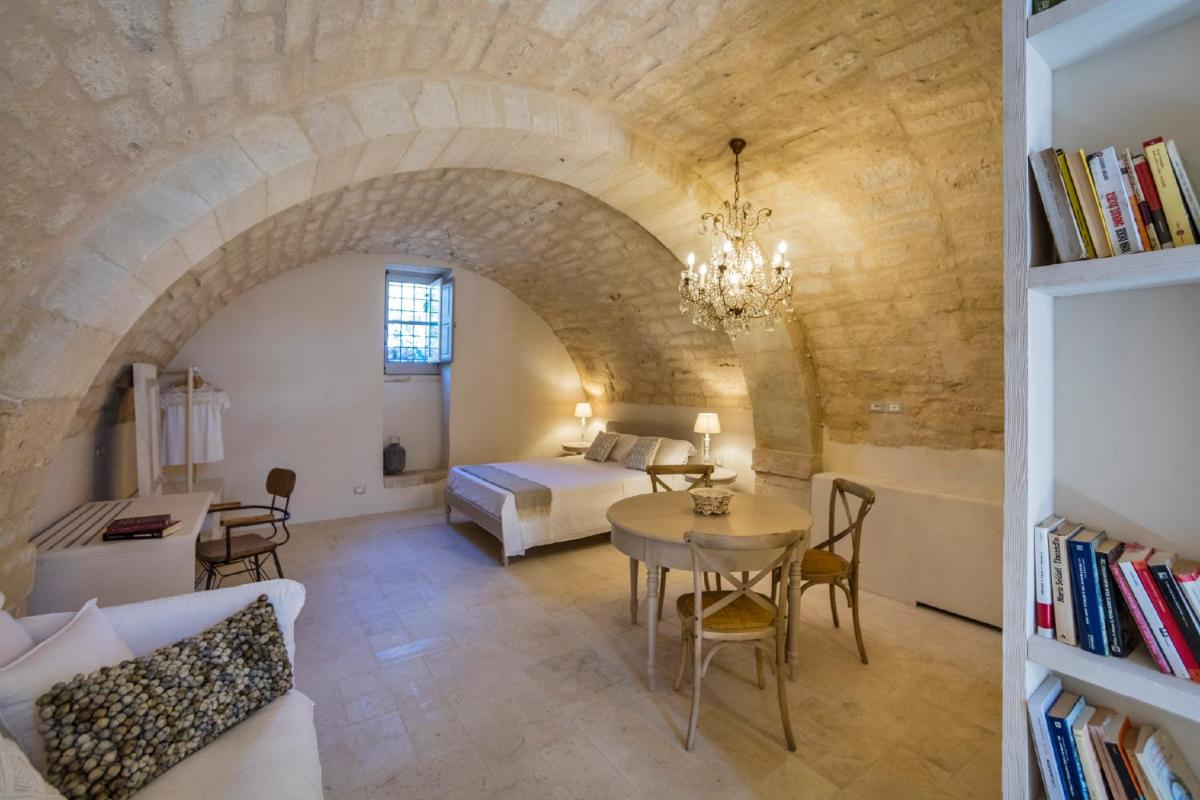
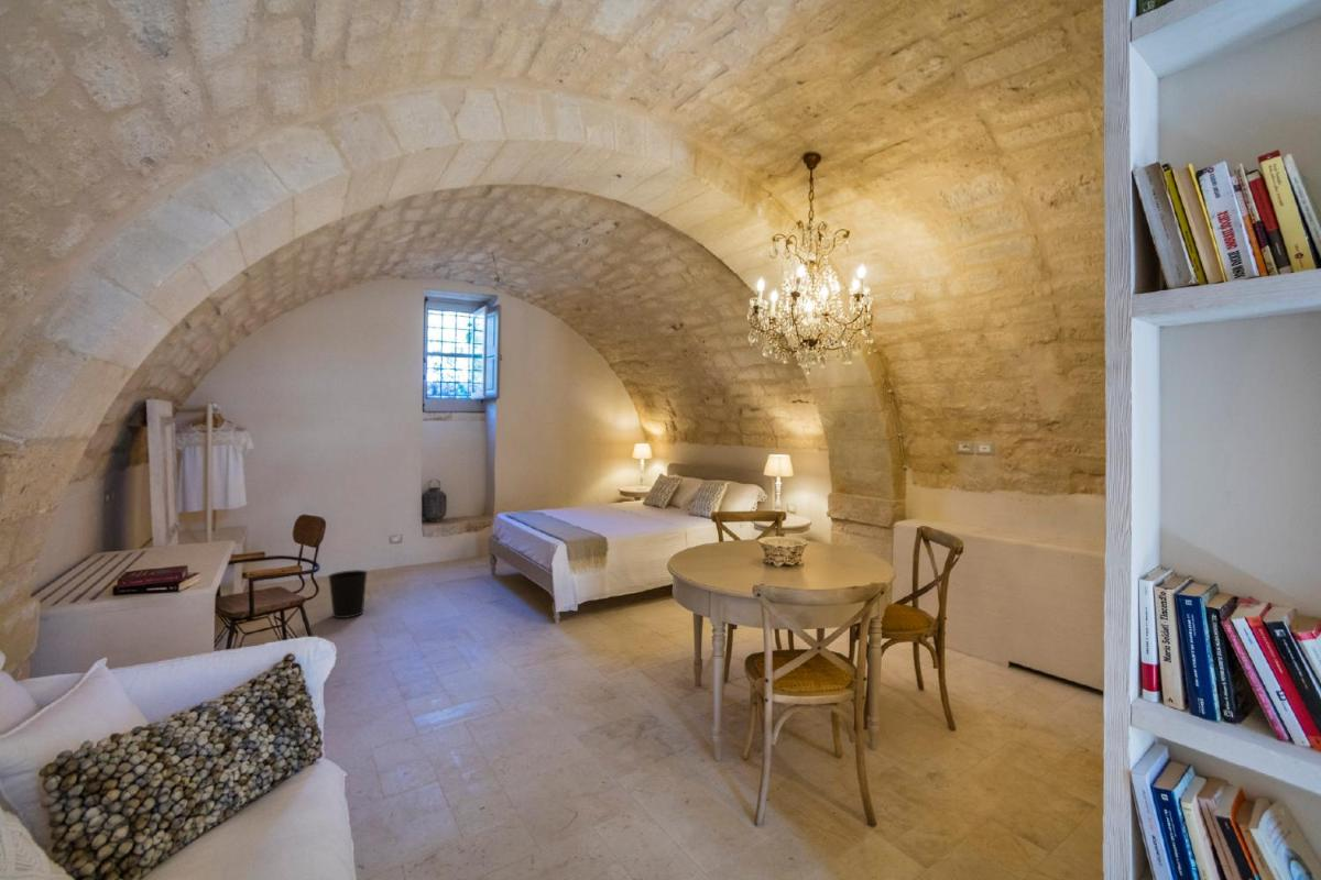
+ wastebasket (348, 594)
